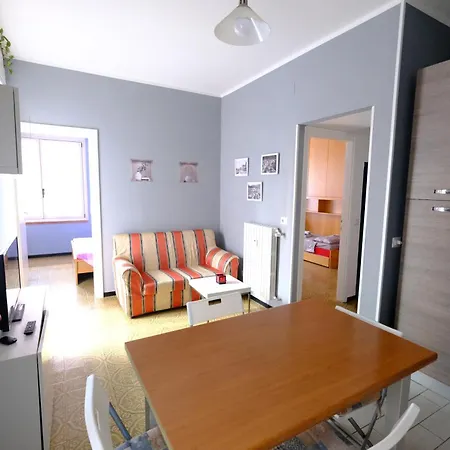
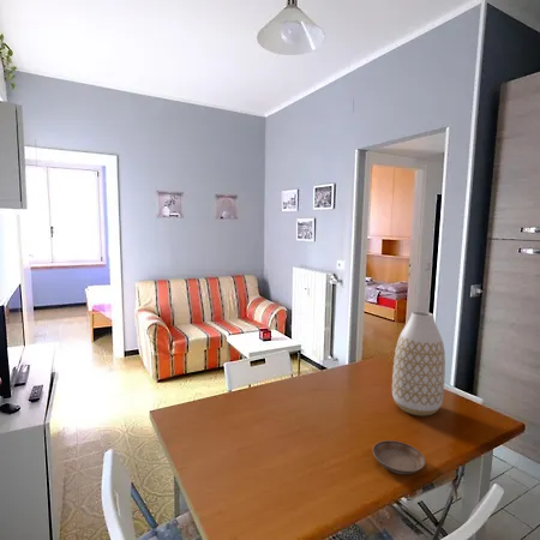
+ saucer (397, 458)
+ vase (419, 361)
